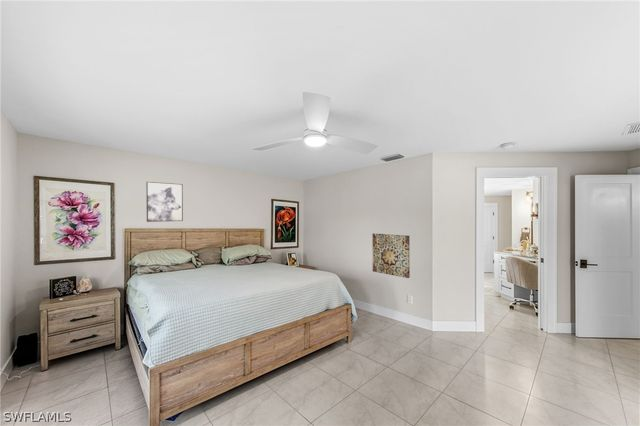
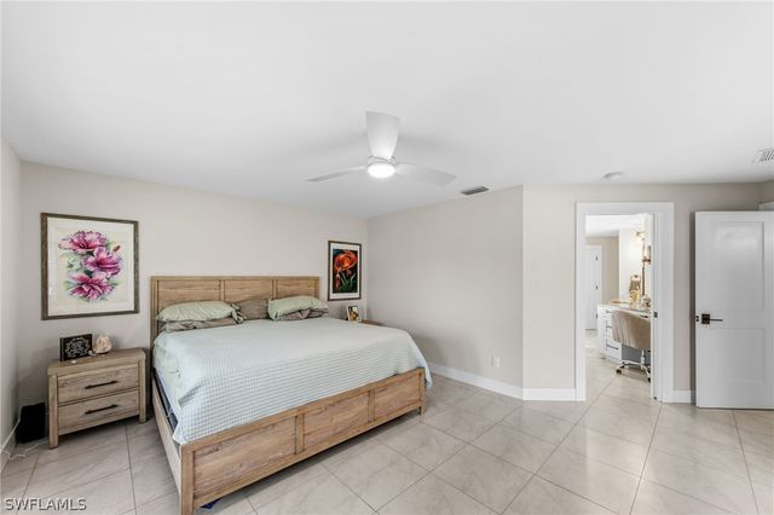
- wall art (390, 254)
- wall art (165, 202)
